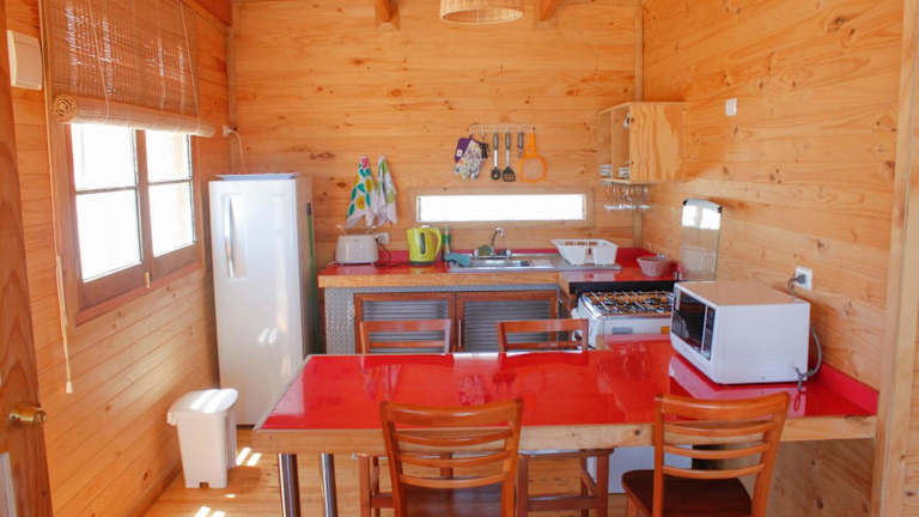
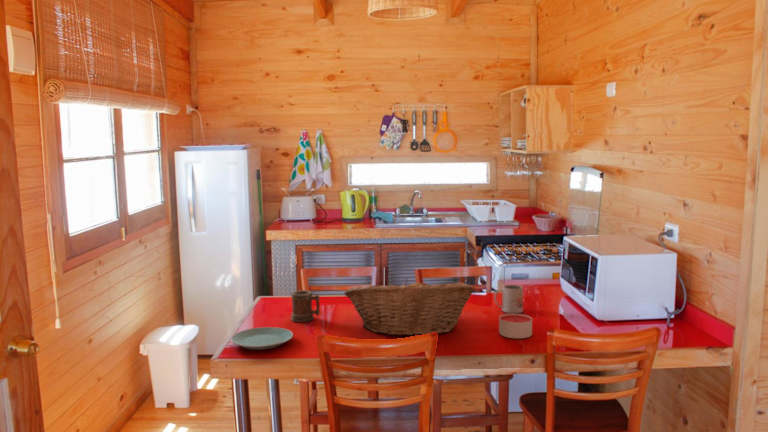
+ mug (508, 298)
+ plate (262, 339)
+ fruit basket (409, 301)
+ mug (305, 305)
+ candle (515, 325)
